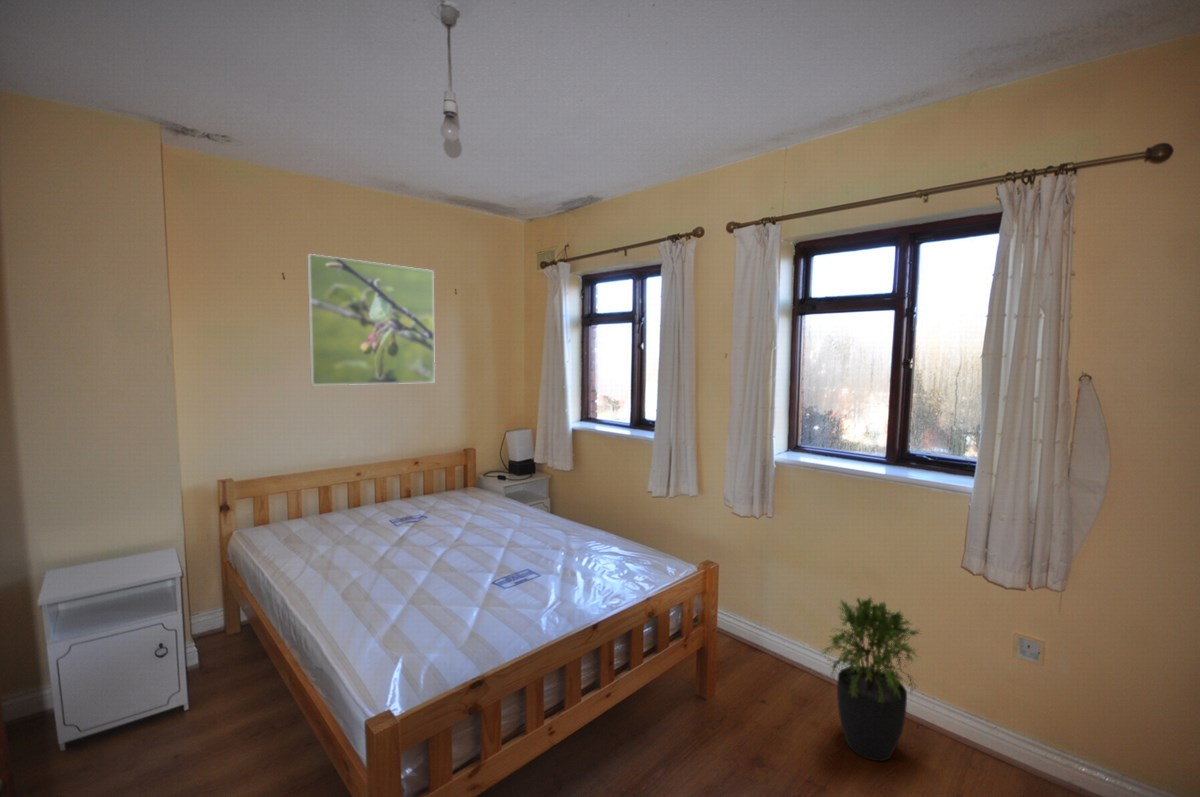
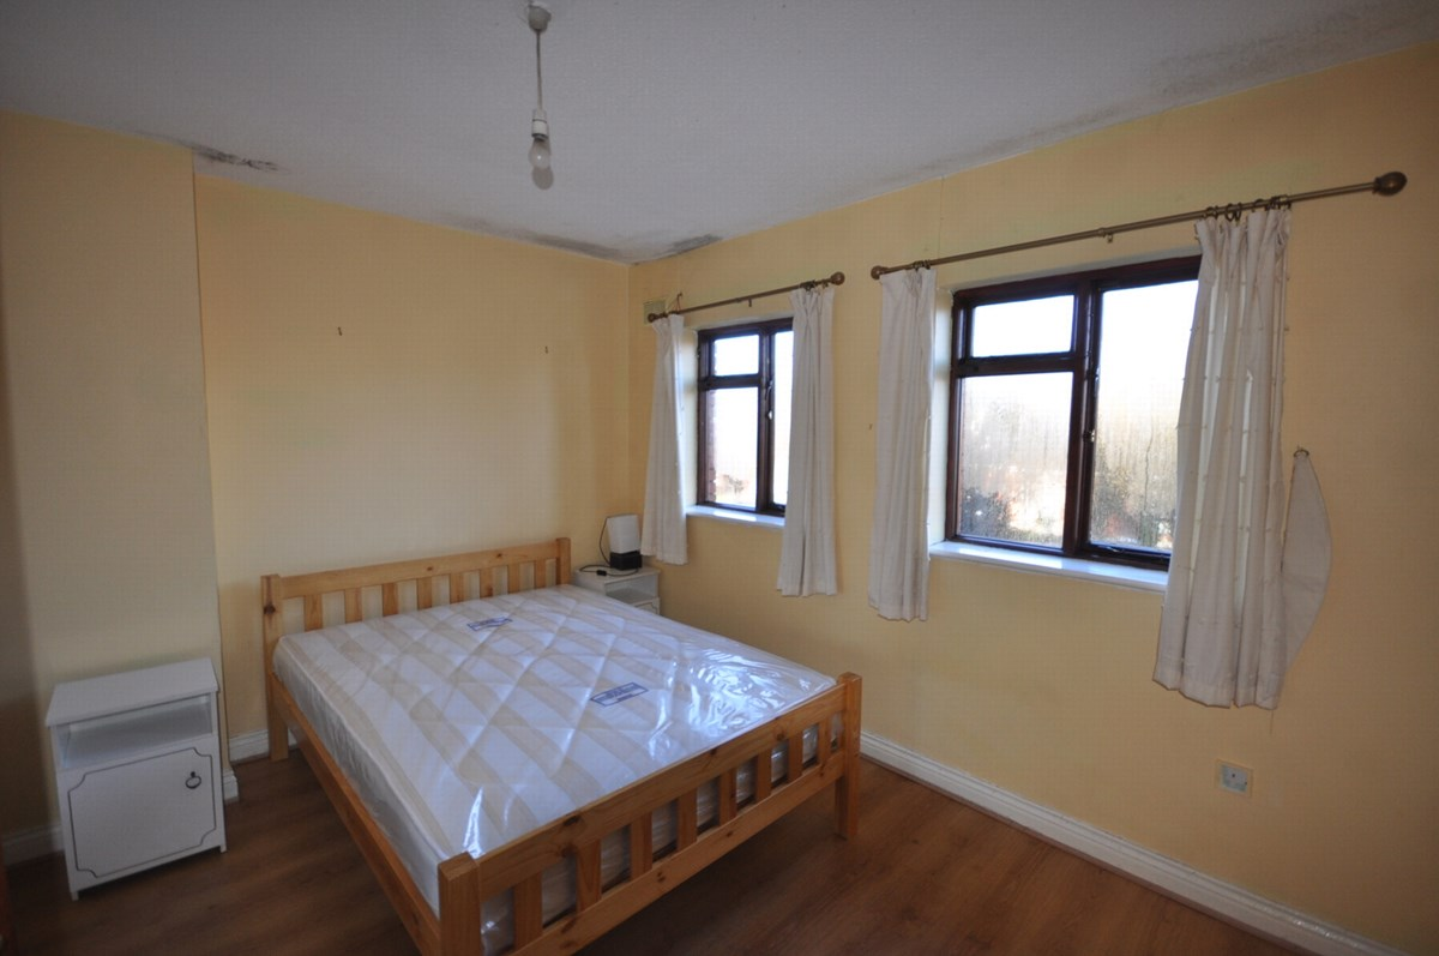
- potted plant (867, 668)
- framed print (376, 323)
